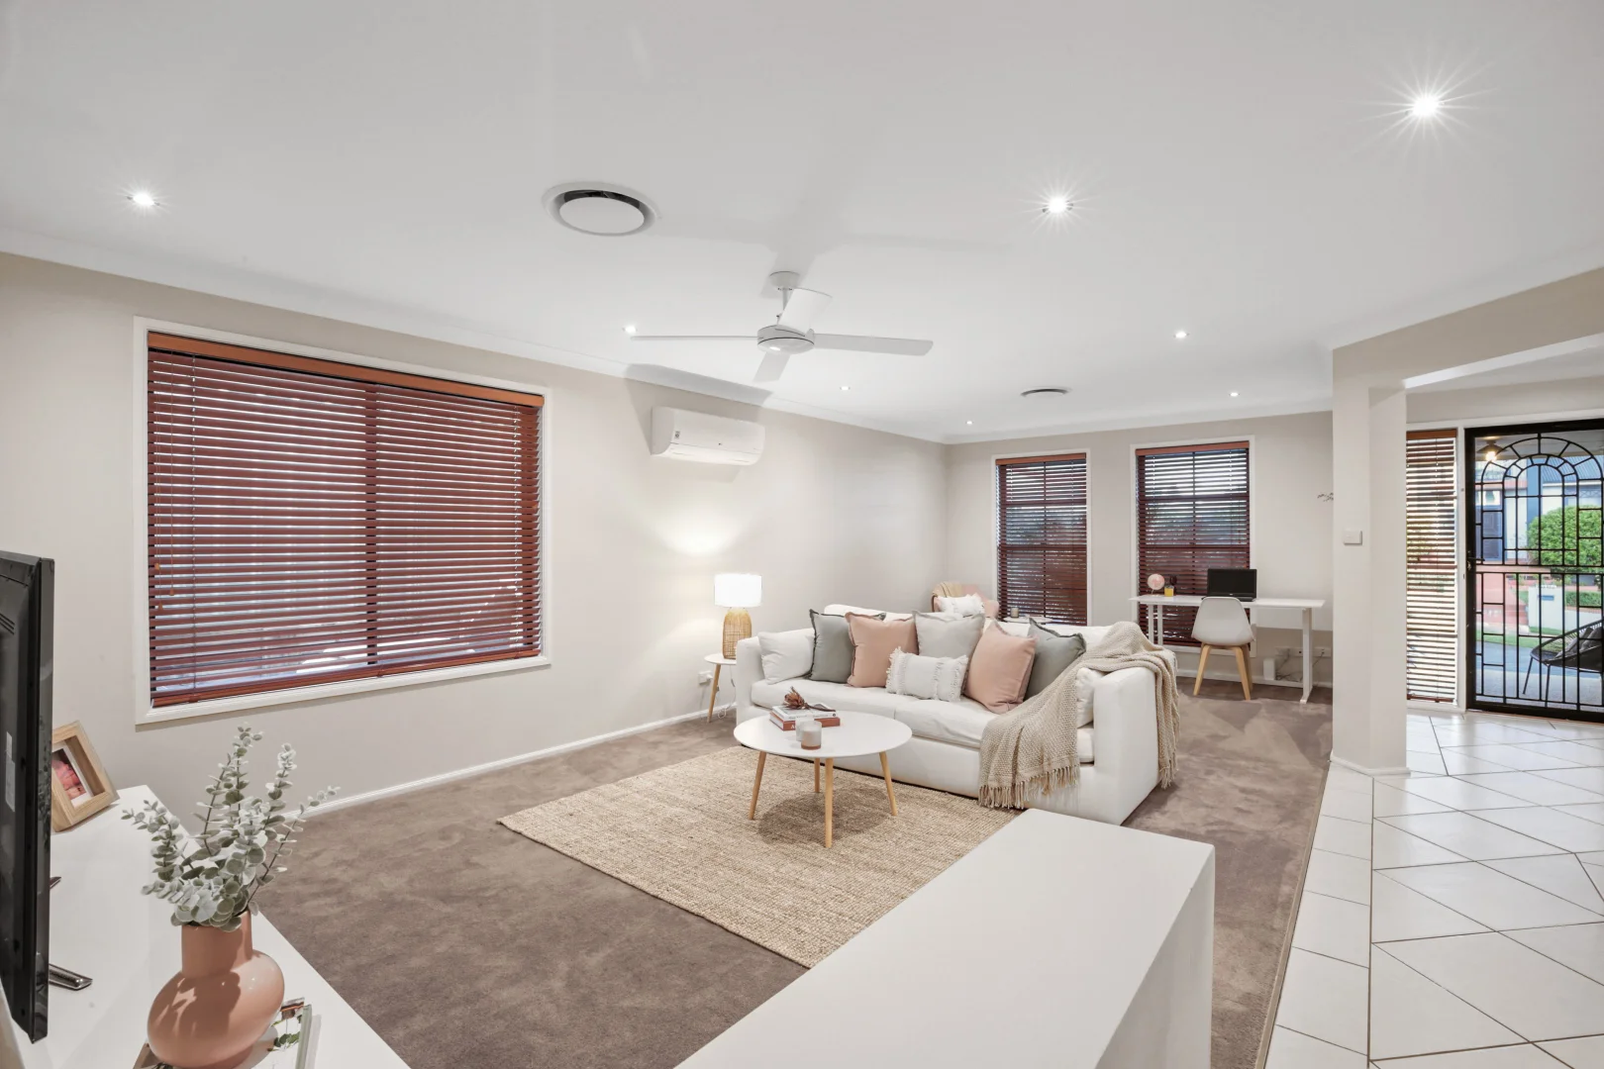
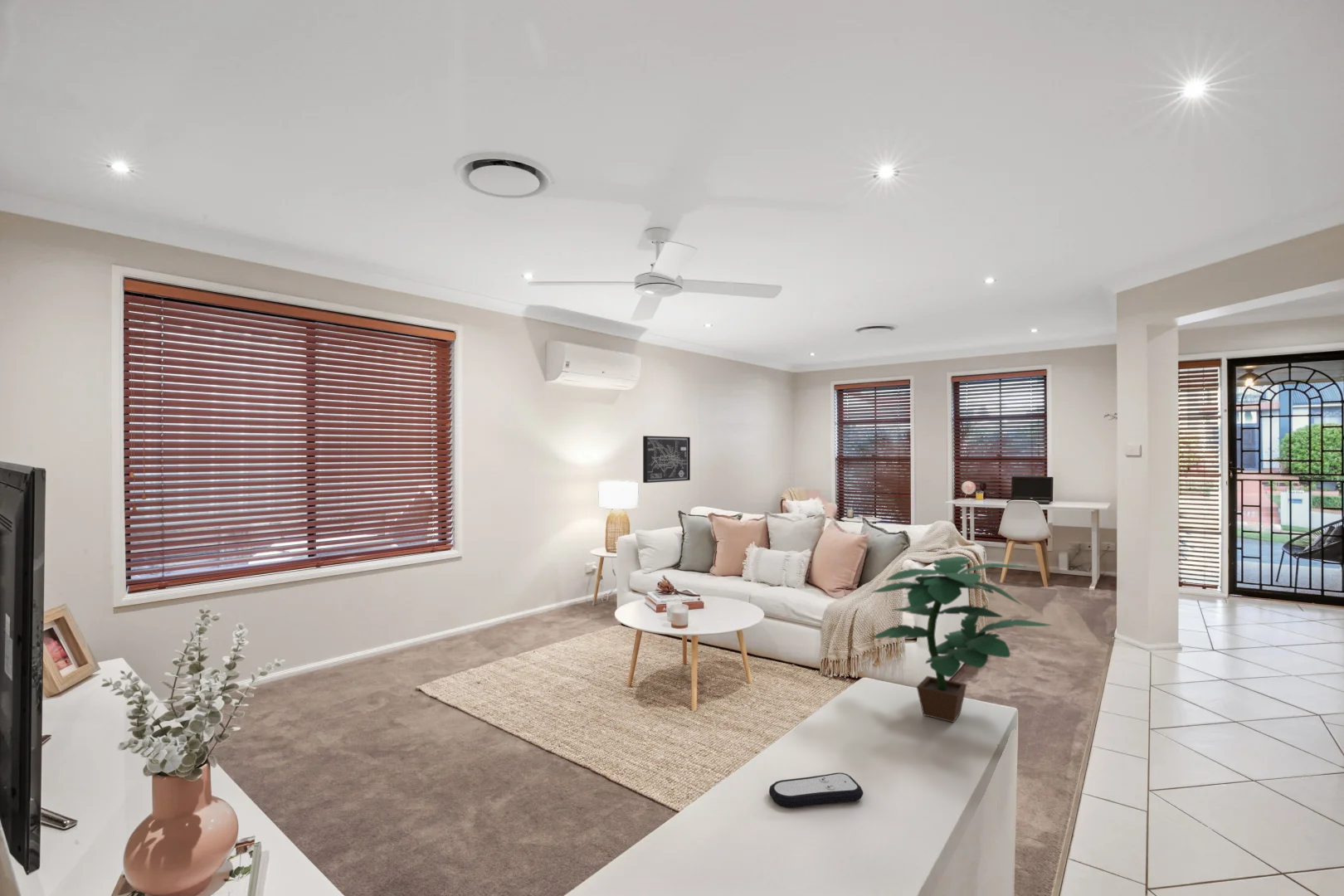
+ remote control (815, 790)
+ wall art (667, 459)
+ potted plant (953, 639)
